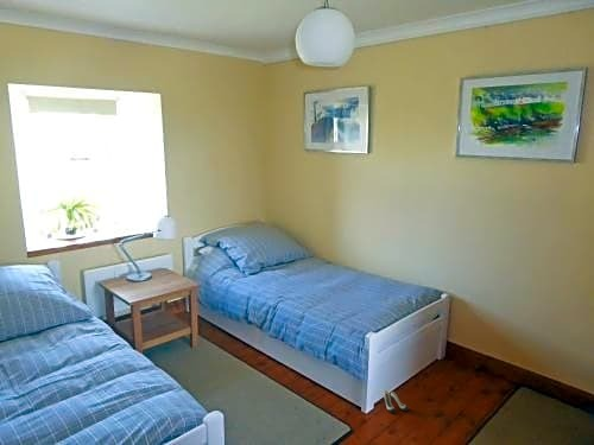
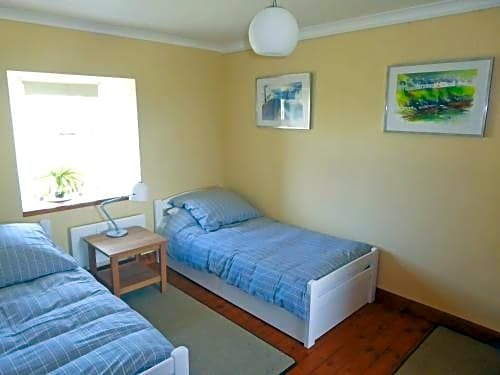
- shoe (394, 400)
